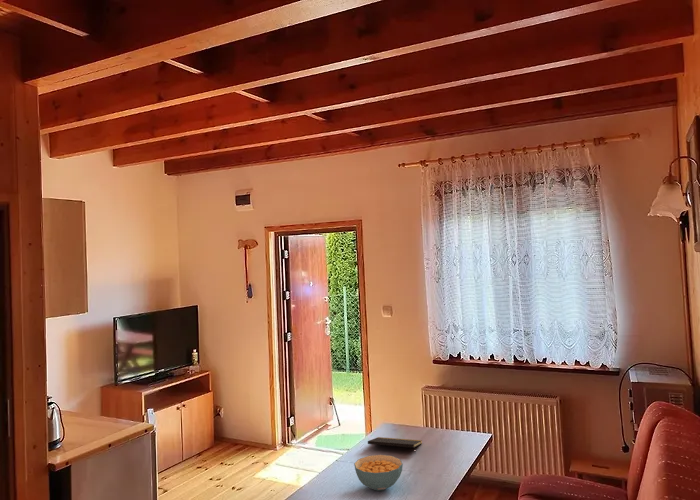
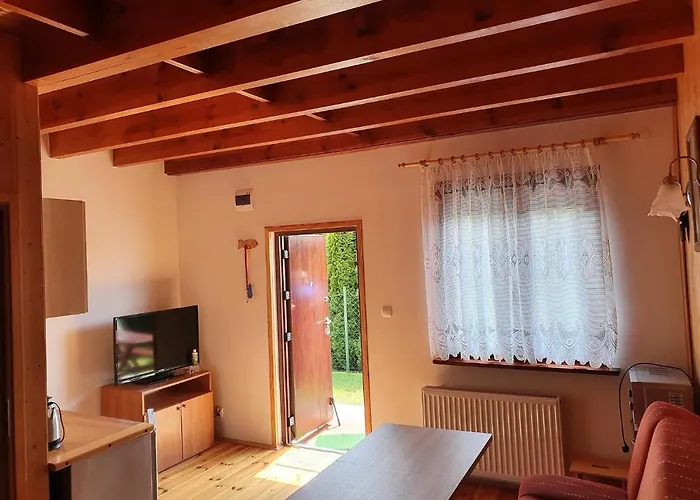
- cereal bowl (378, 475)
- notepad (395, 442)
